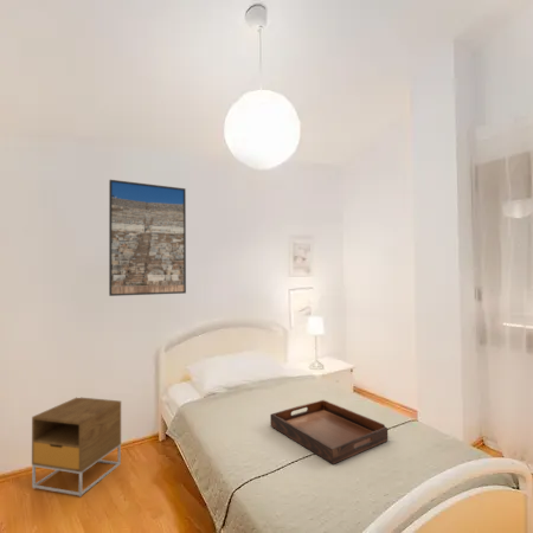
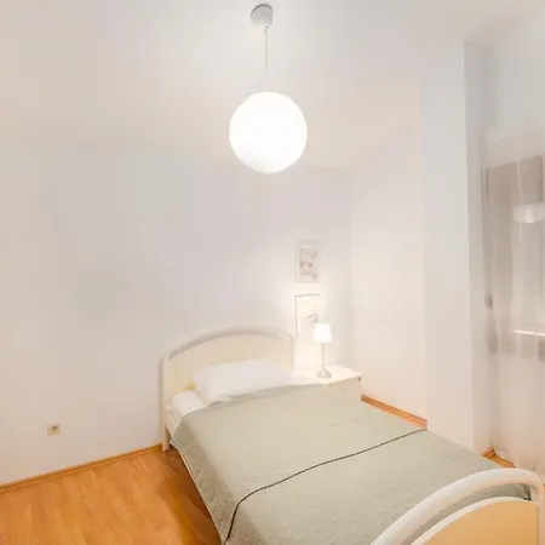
- serving tray (327, 426)
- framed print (149, 239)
- nightstand (78, 442)
